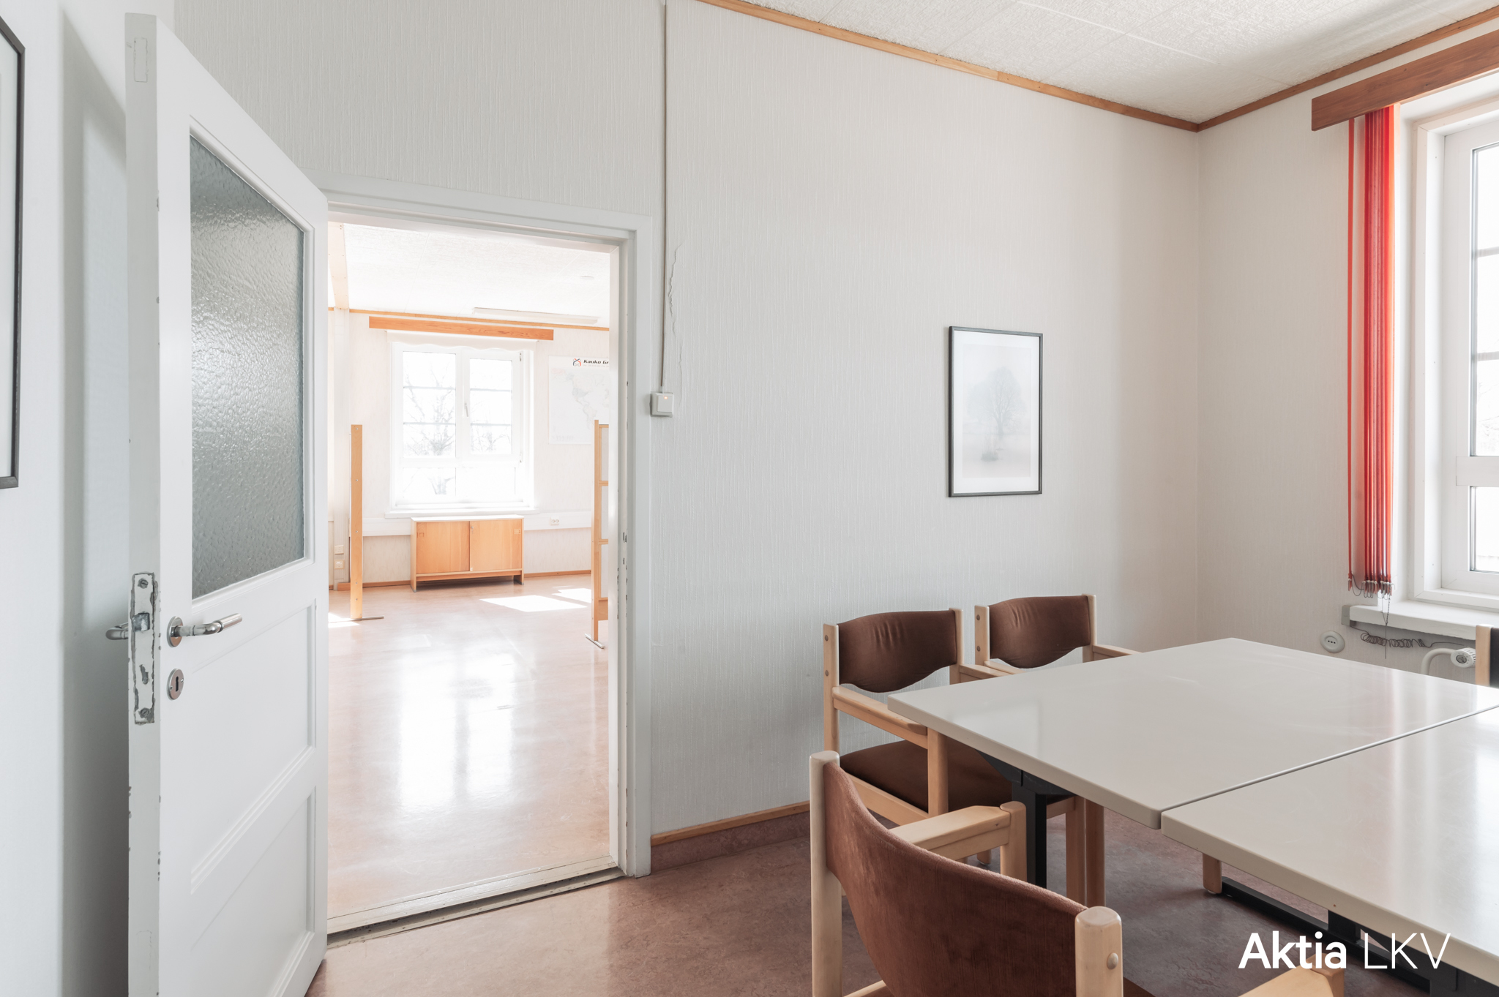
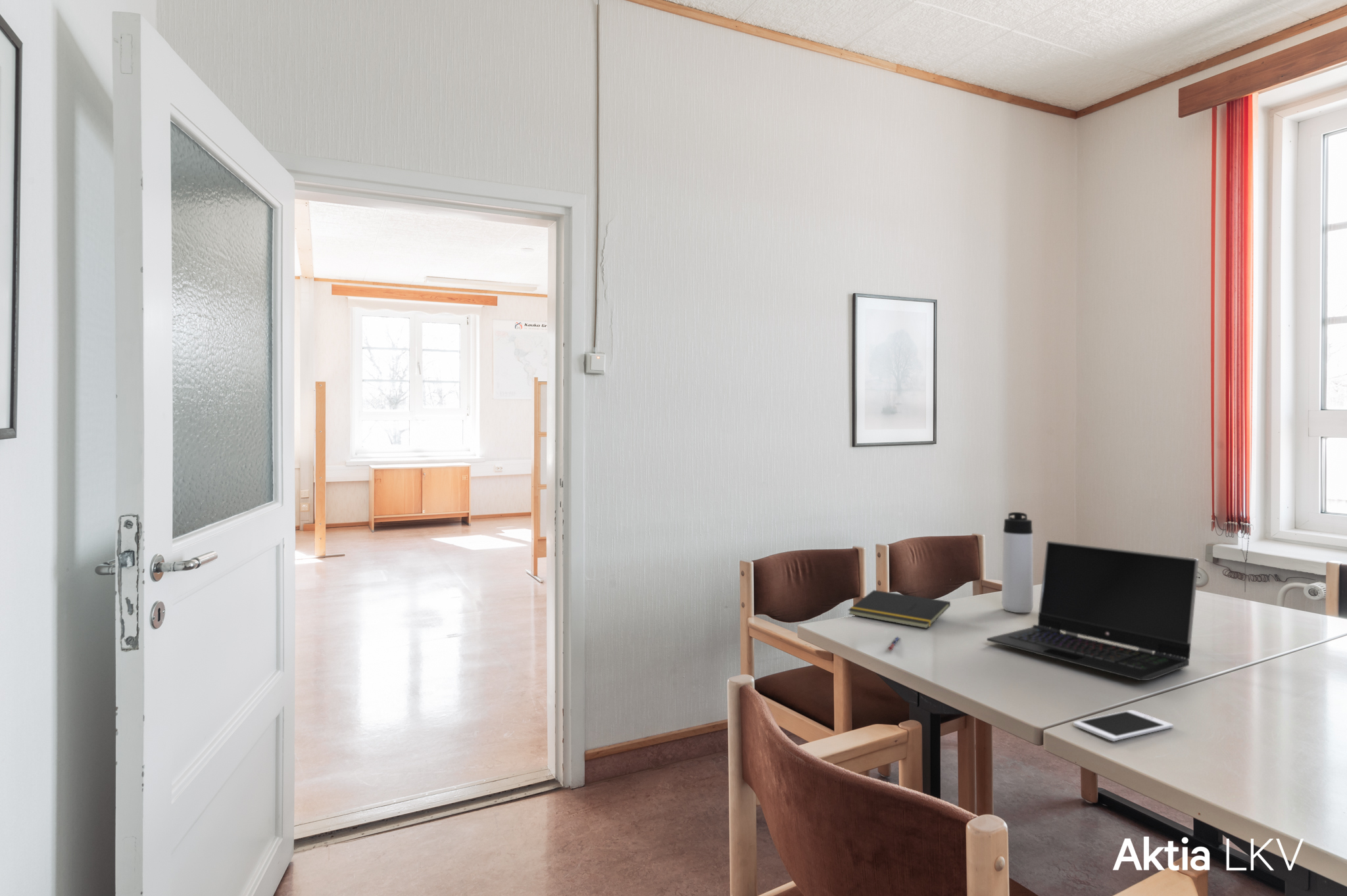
+ laptop computer (1088, 603)
+ notepad (898, 607)
+ pen (894, 642)
+ cell phone (1123, 724)
+ thermos bottle (1017, 561)
